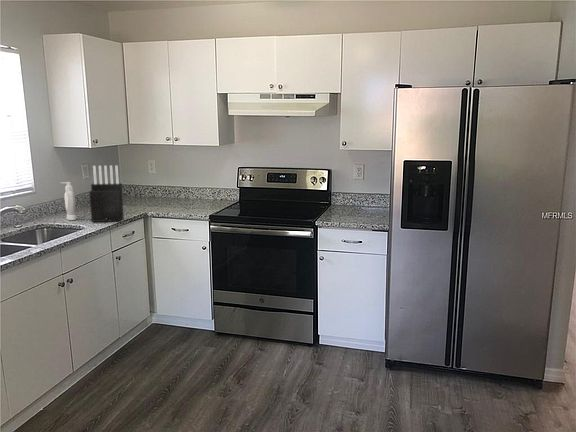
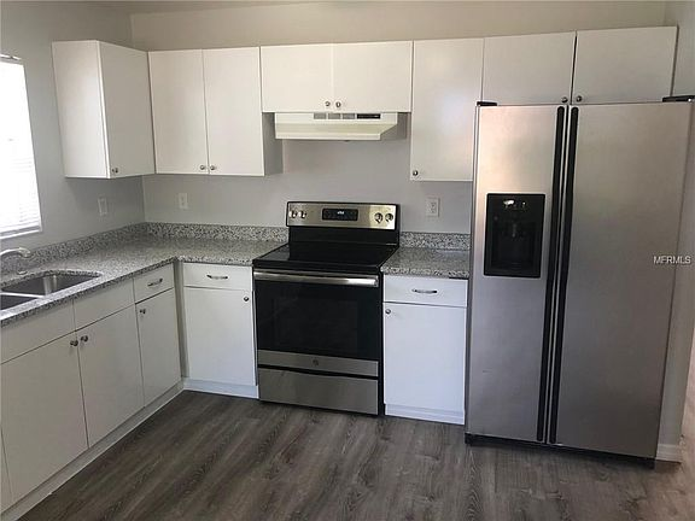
- soap bottle (68, 200)
- knife block (105, 193)
